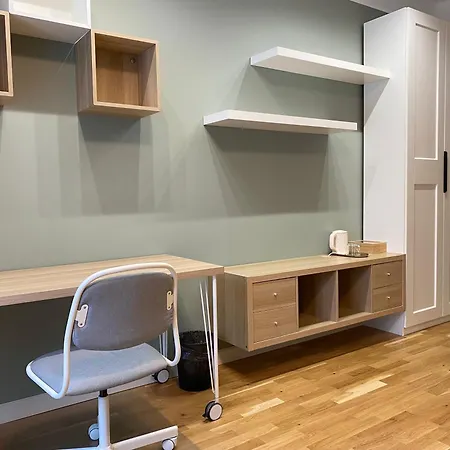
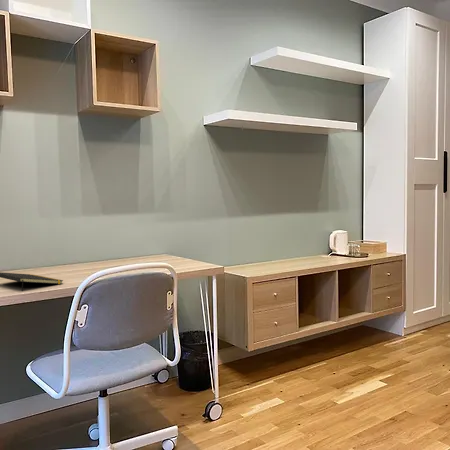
+ notepad (27, 277)
